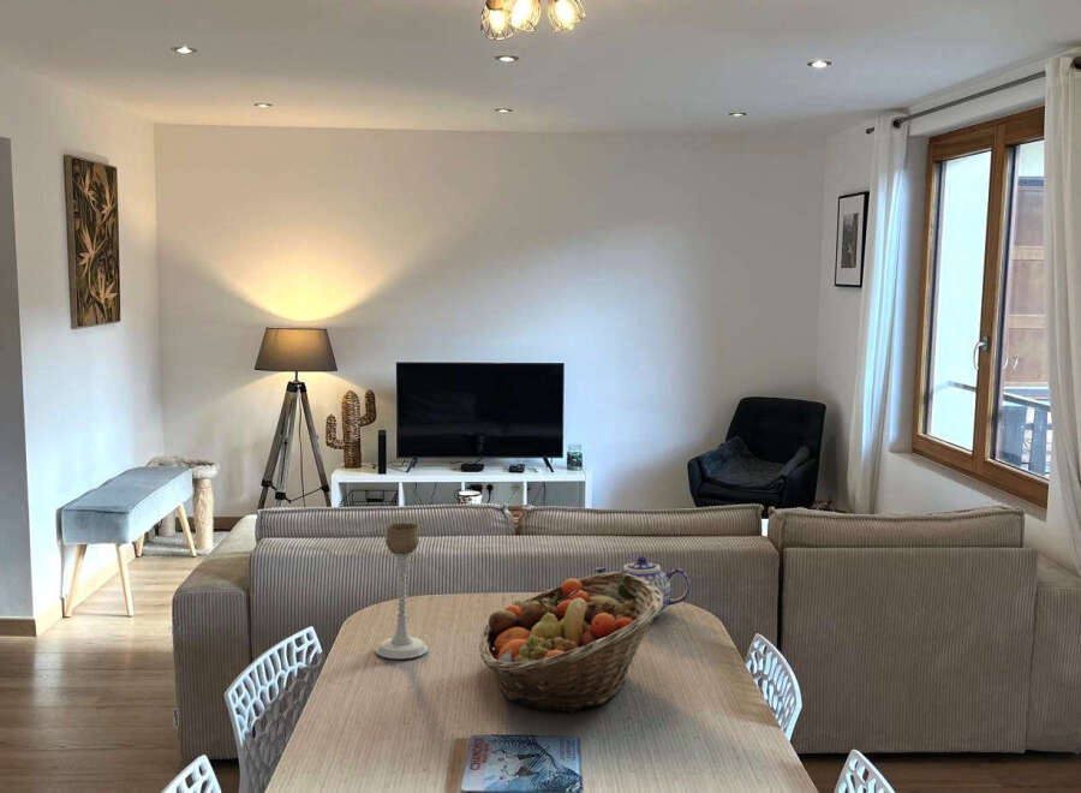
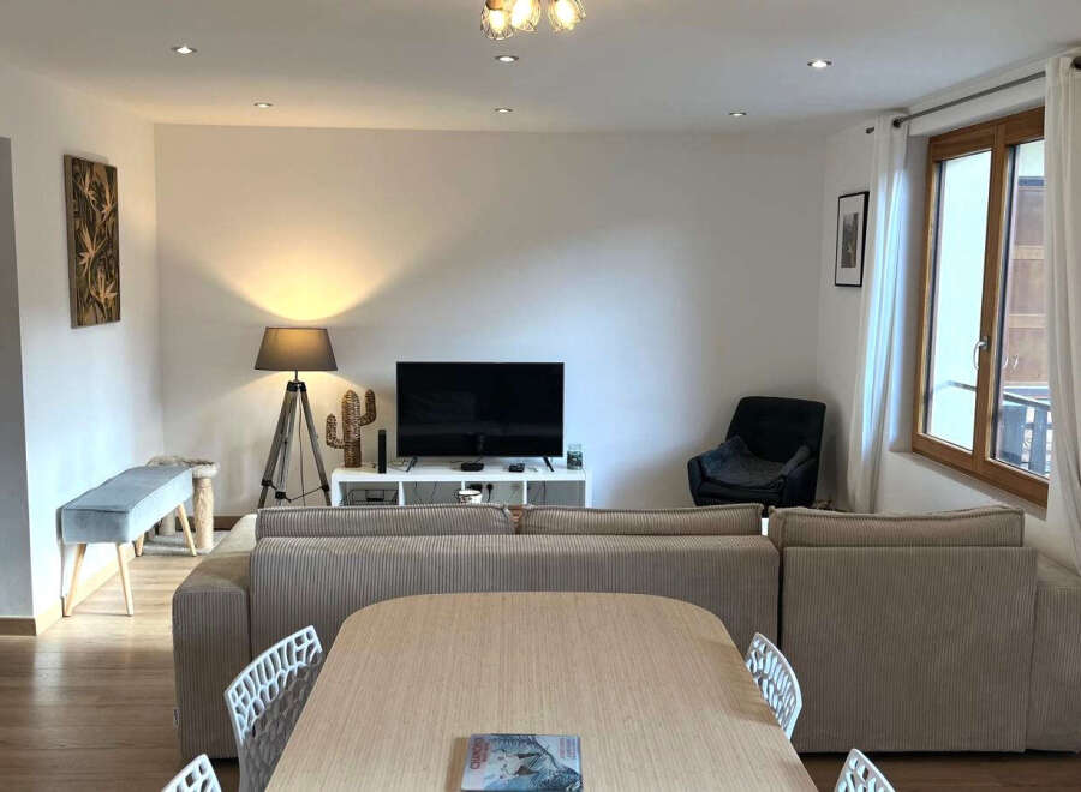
- teapot (644, 579)
- fruit basket (569, 634)
- candle holder (401, 588)
